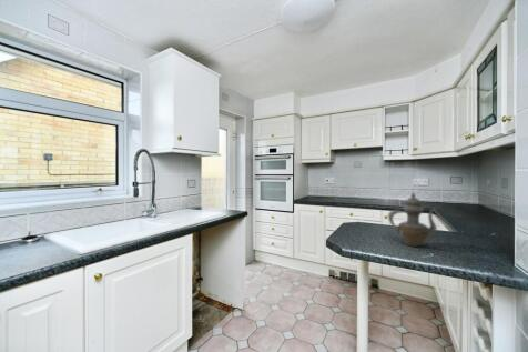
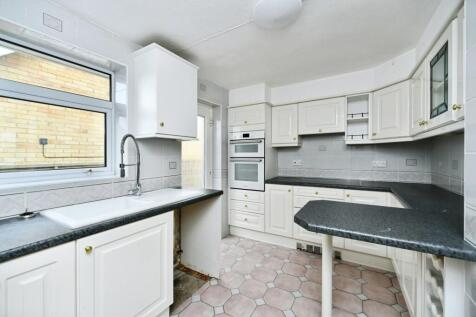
- teapot (412, 218)
